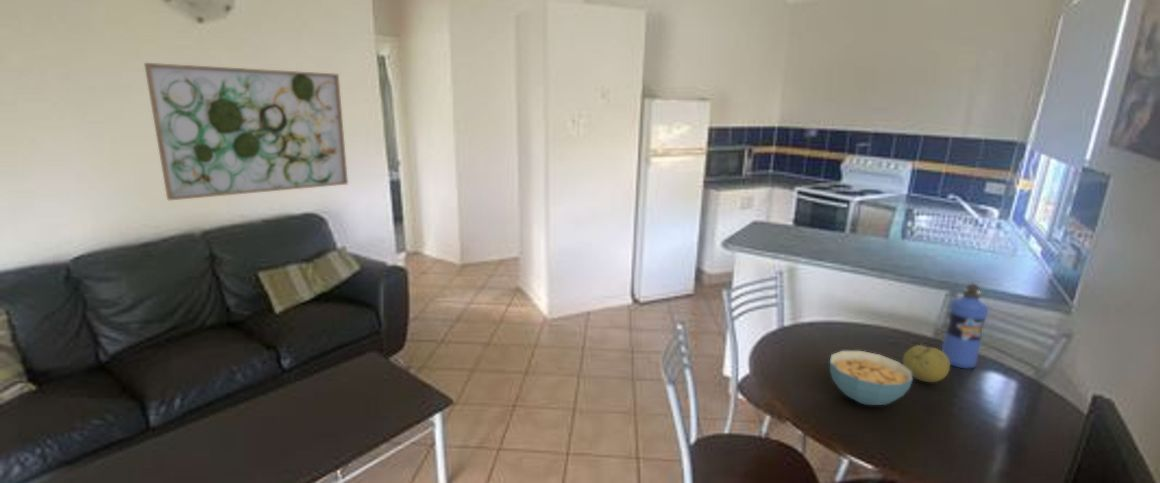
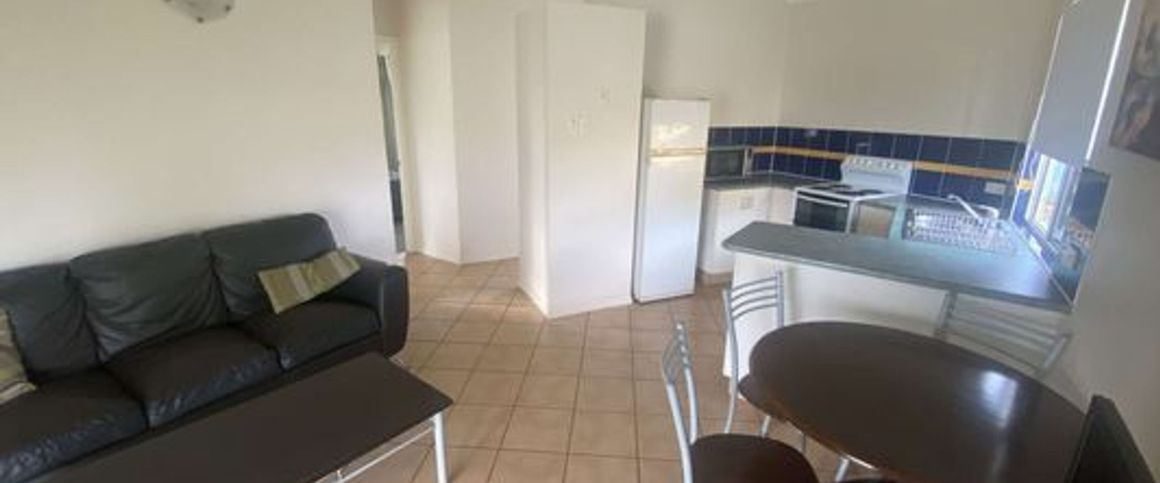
- fruit (926, 364)
- water bottle (965, 323)
- cereal bowl (867, 383)
- wall art (260, 131)
